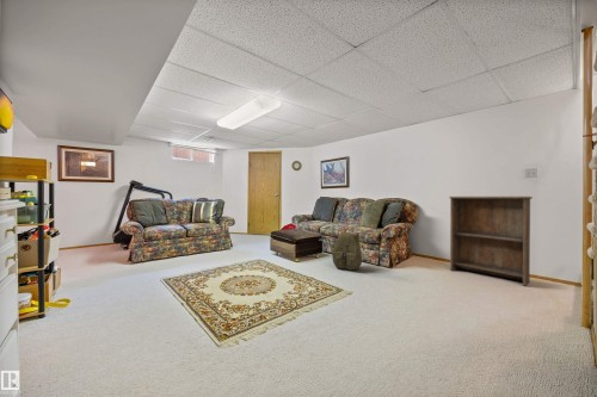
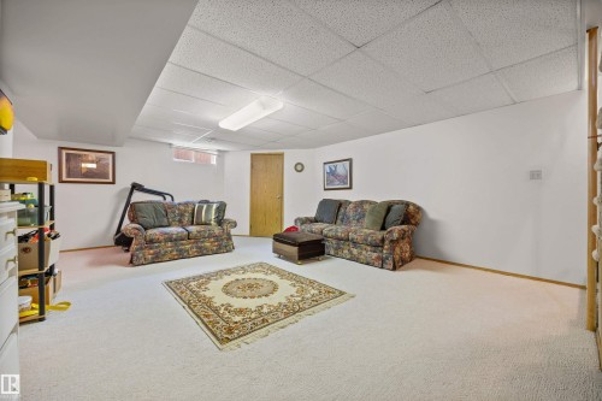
- bookshelf (487, 236)
- backpack (347, 249)
